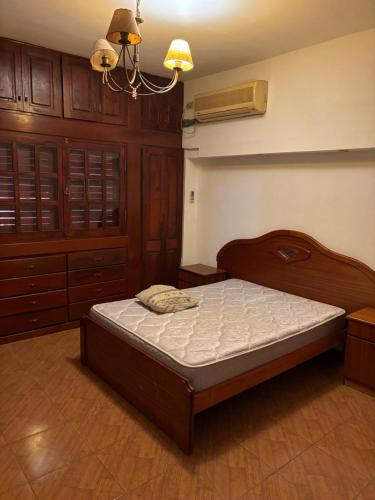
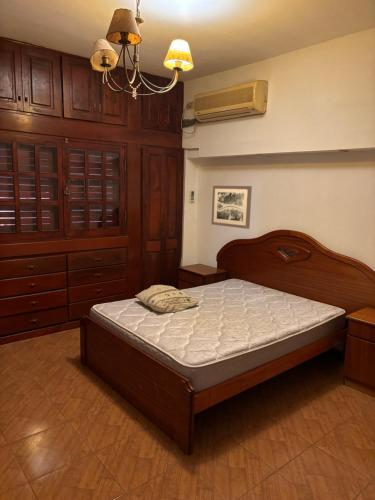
+ wall art (230, 206)
